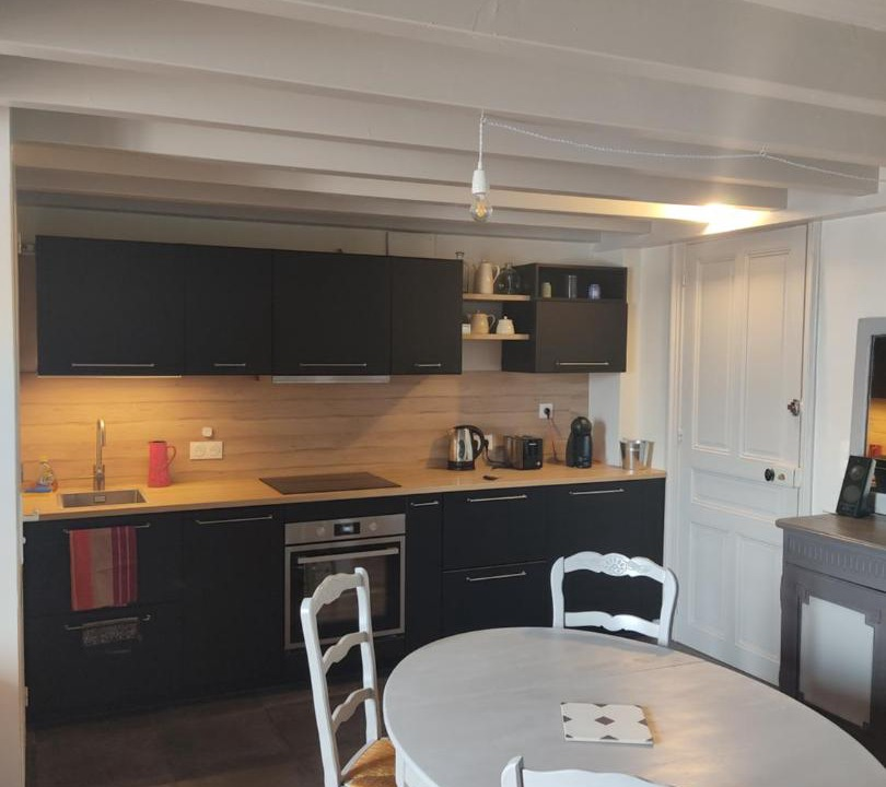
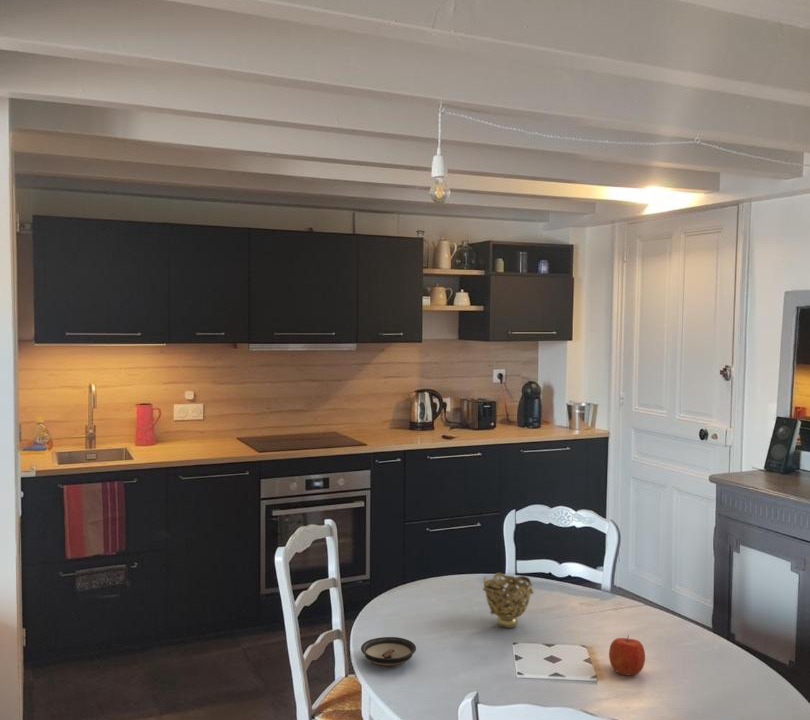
+ decorative bowl (507, 602)
+ saucer (388, 653)
+ apple (626, 653)
